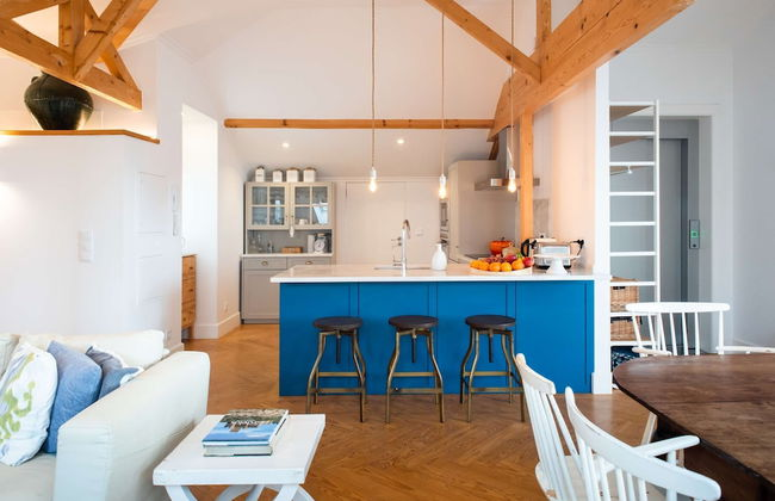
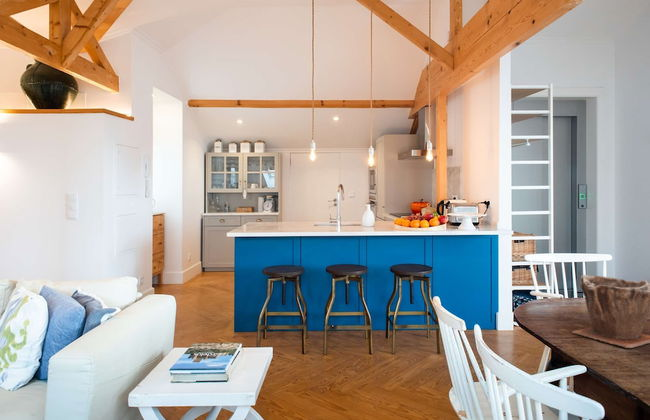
+ plant pot (614, 307)
